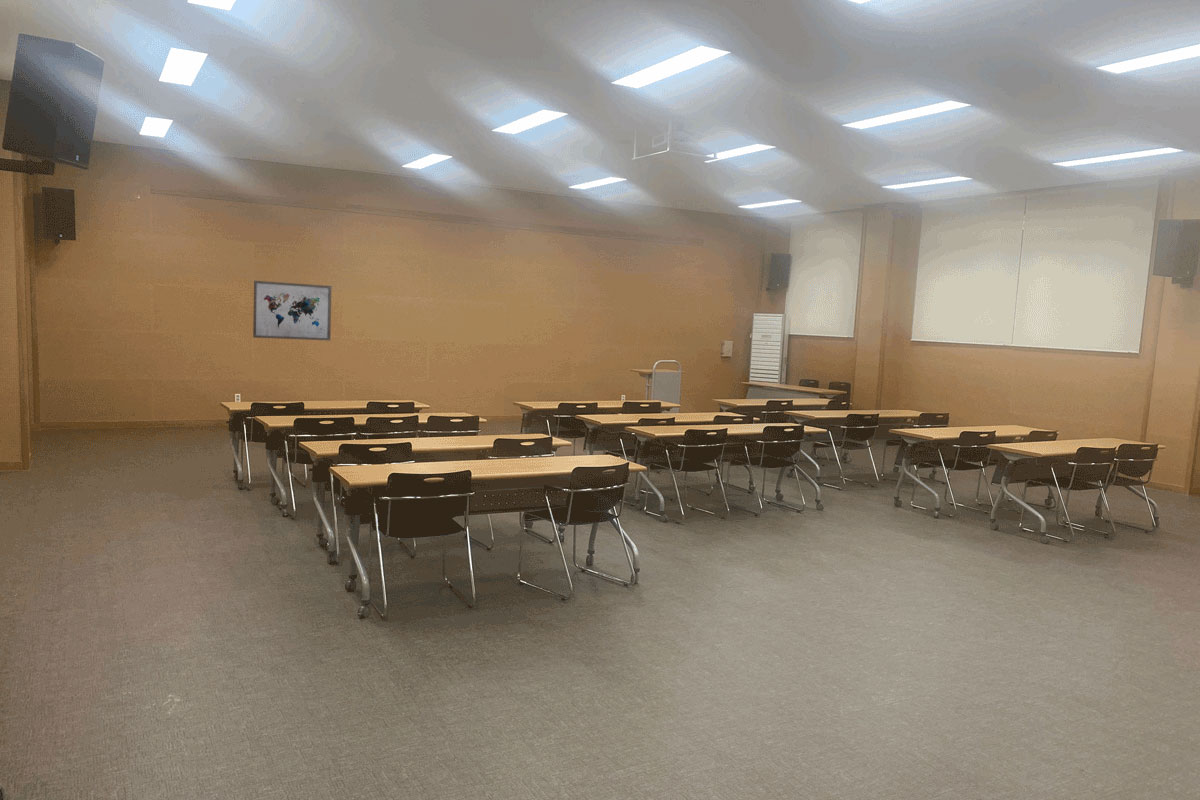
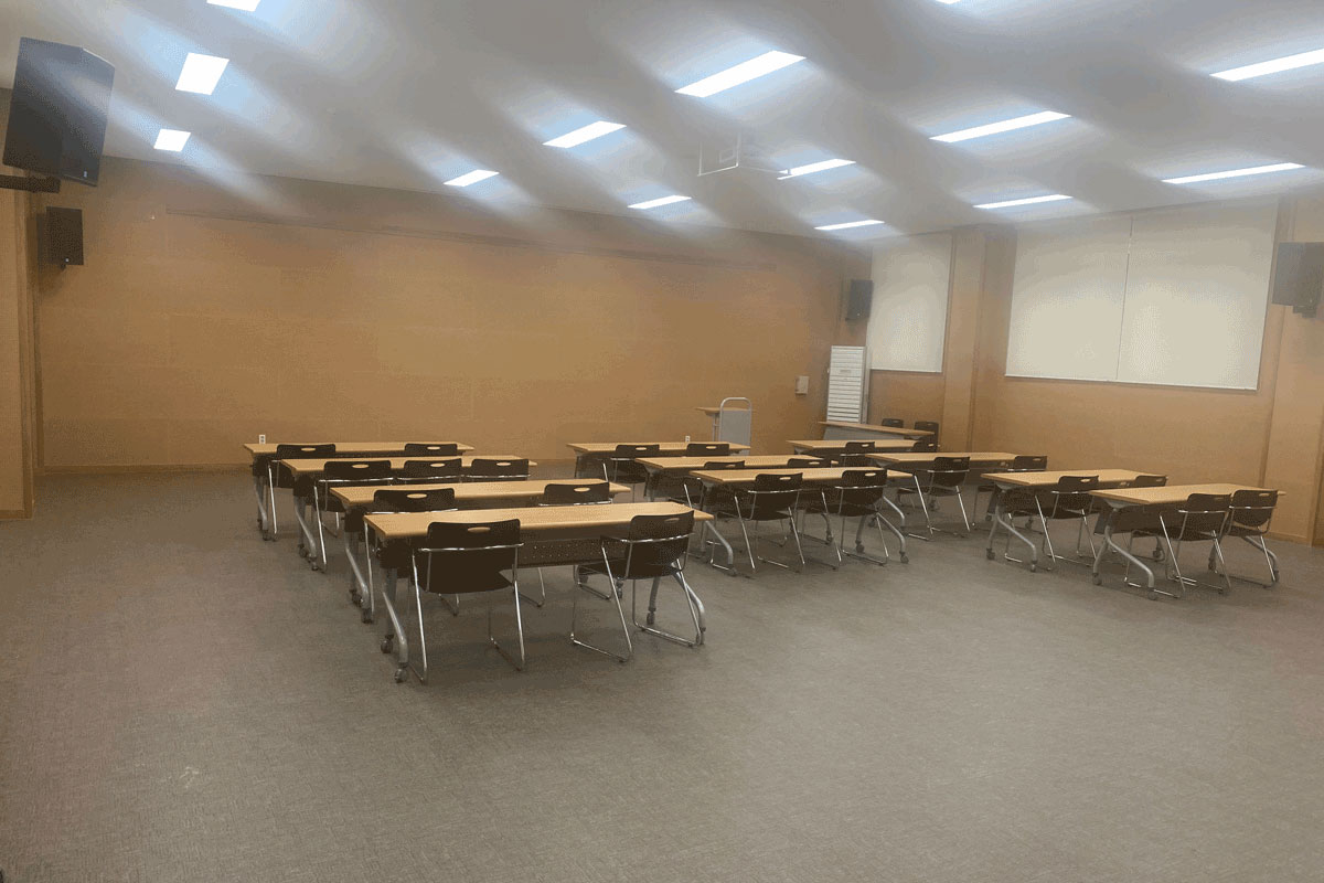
- wall art (293, 311)
